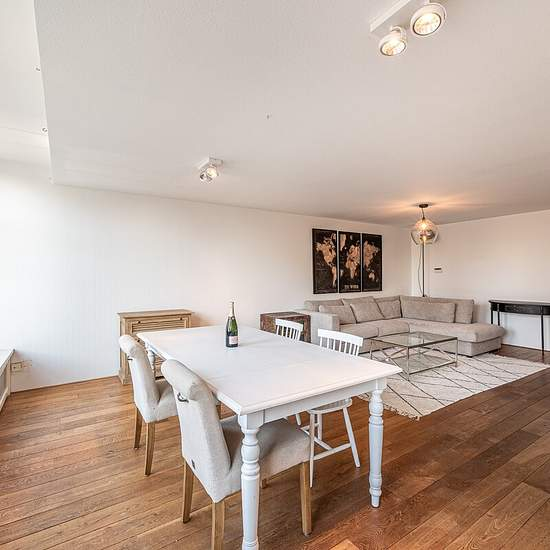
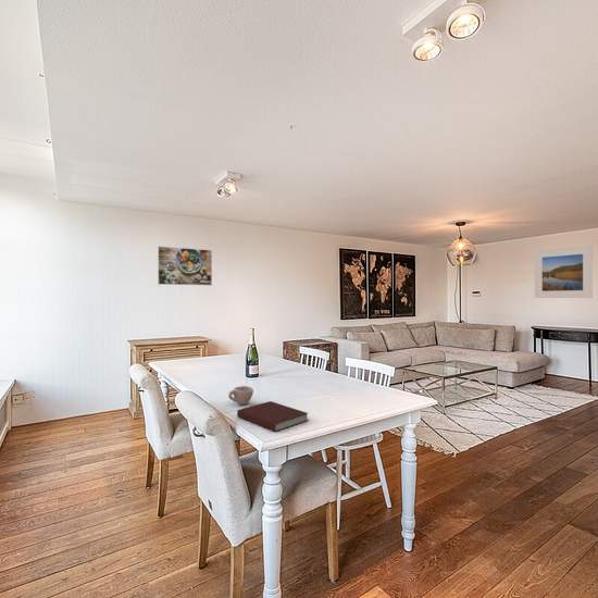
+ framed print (561, 273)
+ notebook (272, 414)
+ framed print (185, 266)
+ cup (240, 396)
